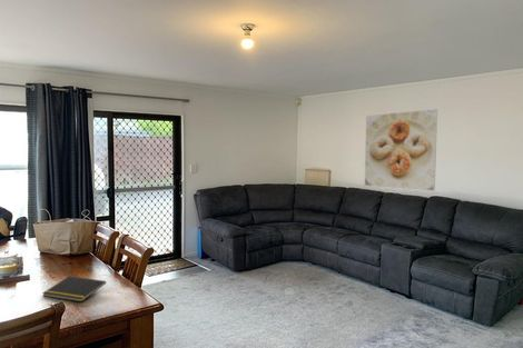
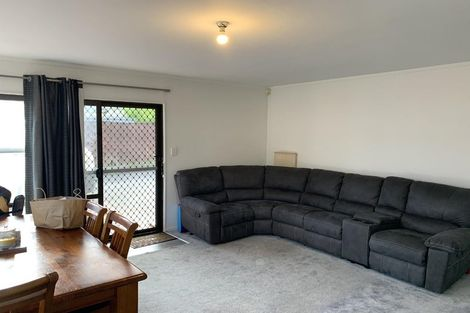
- notepad (75, 288)
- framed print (397, 150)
